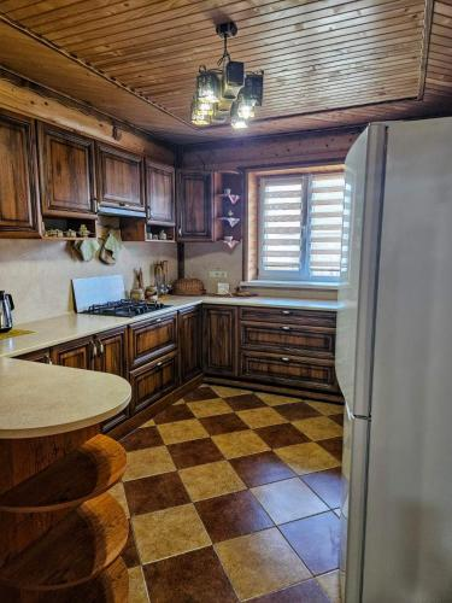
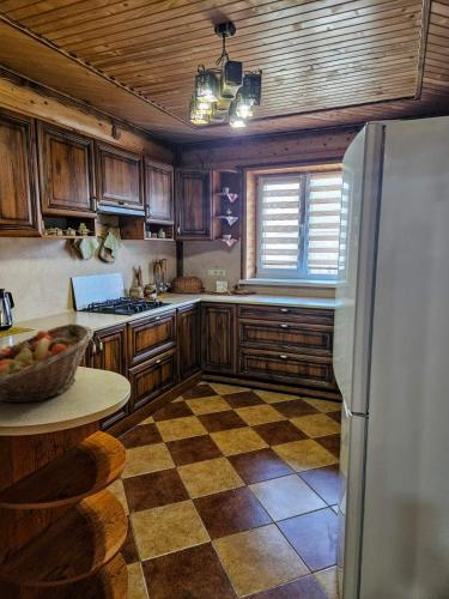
+ fruit basket (40, 358)
